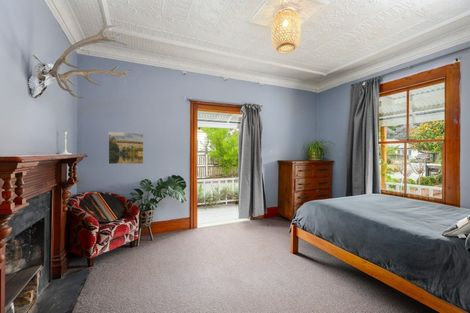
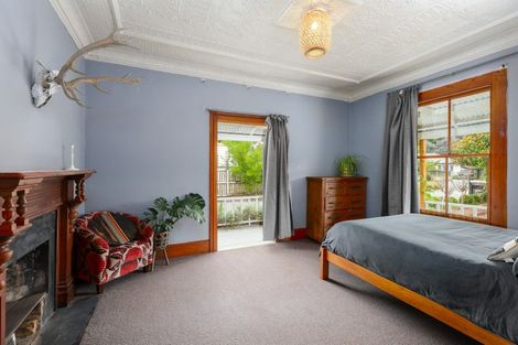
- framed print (126, 148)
